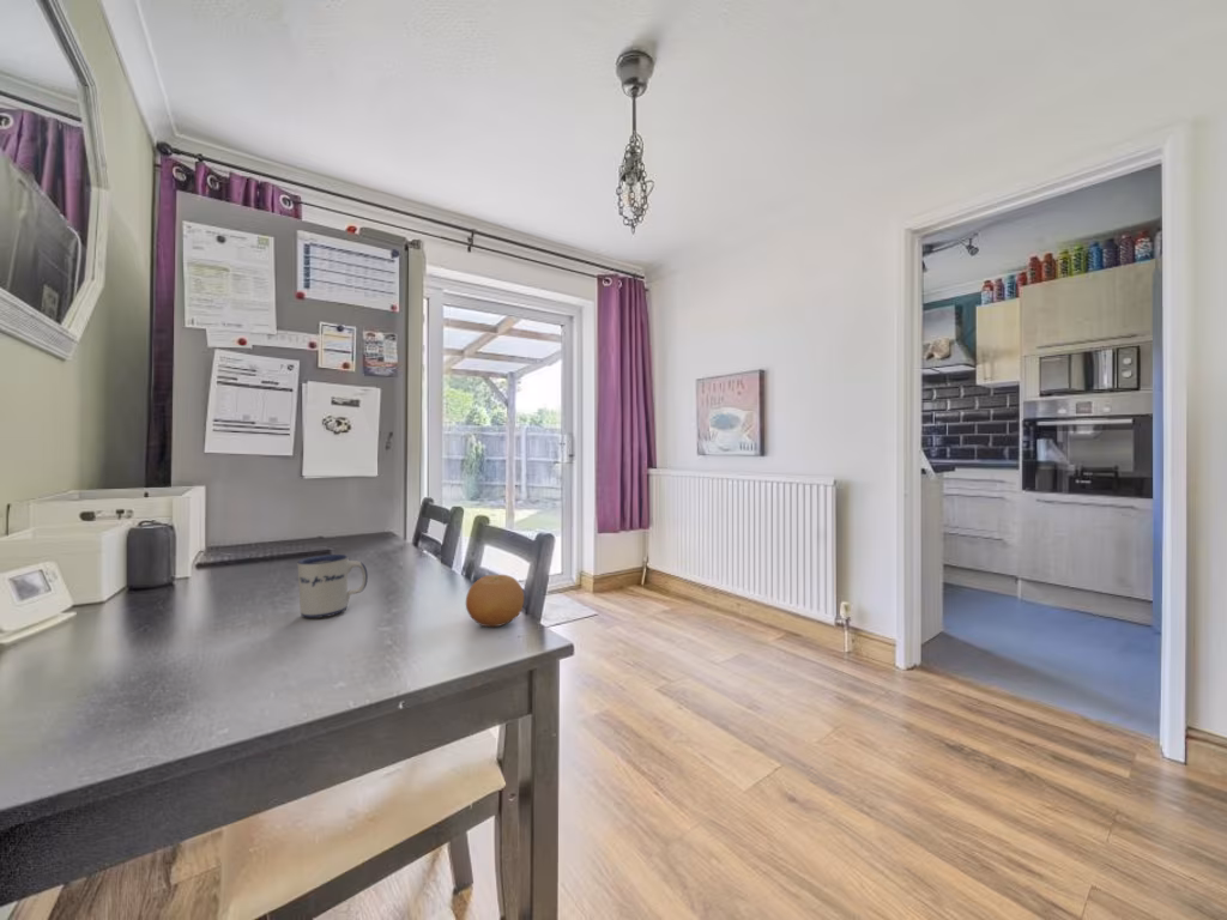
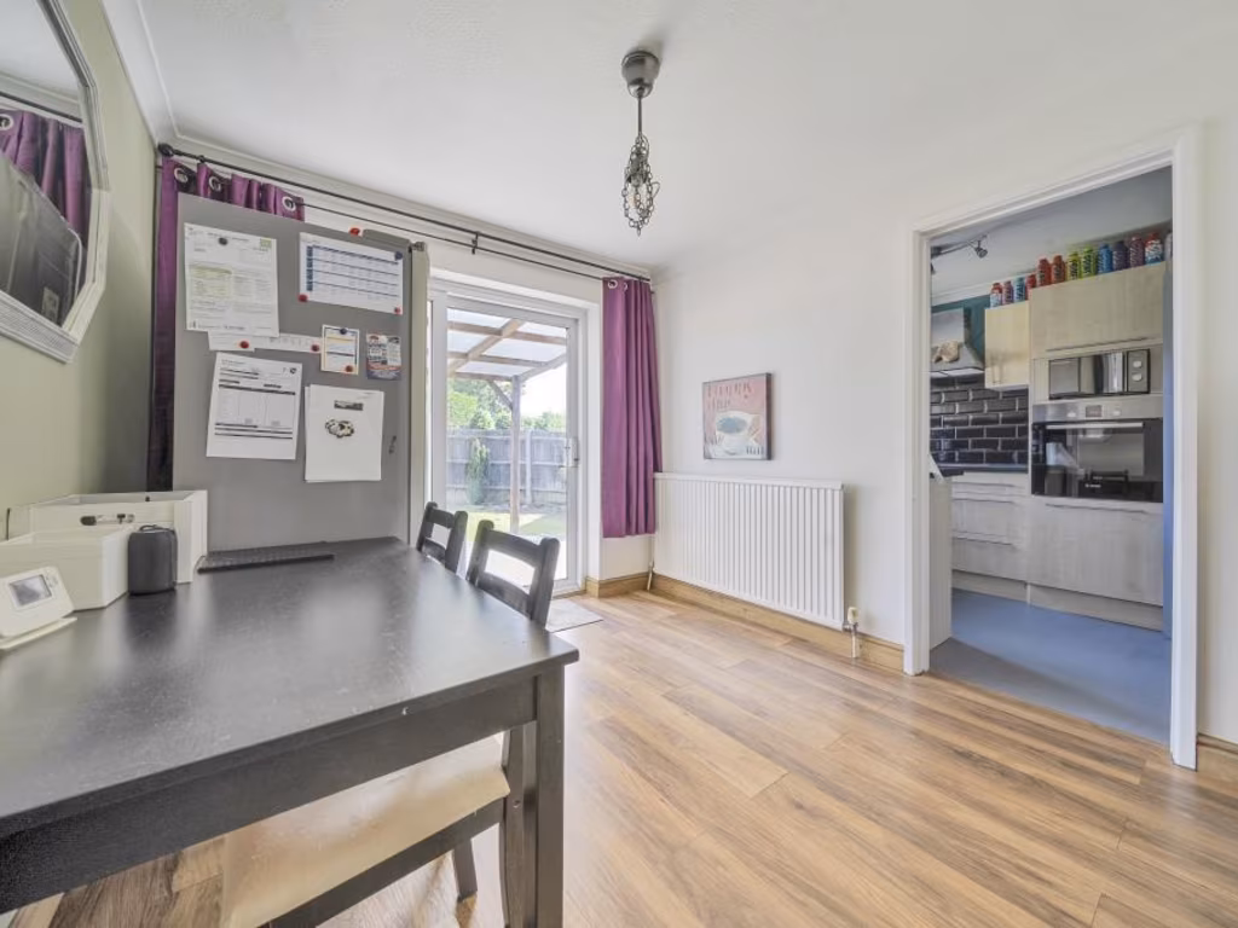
- fruit (495, 599)
- mug (333, 583)
